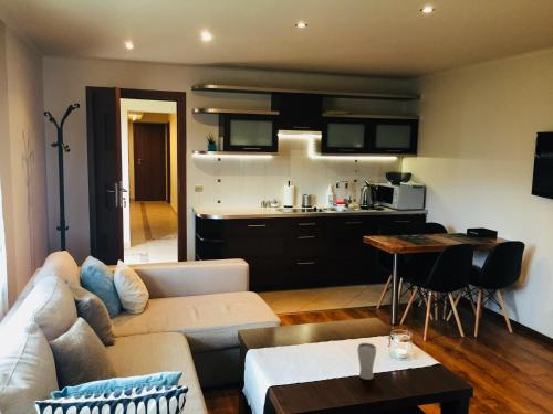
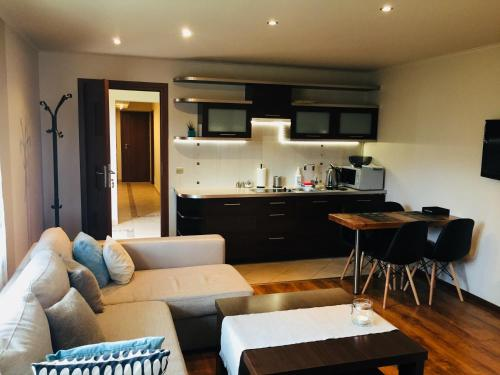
- drinking glass (366, 361)
